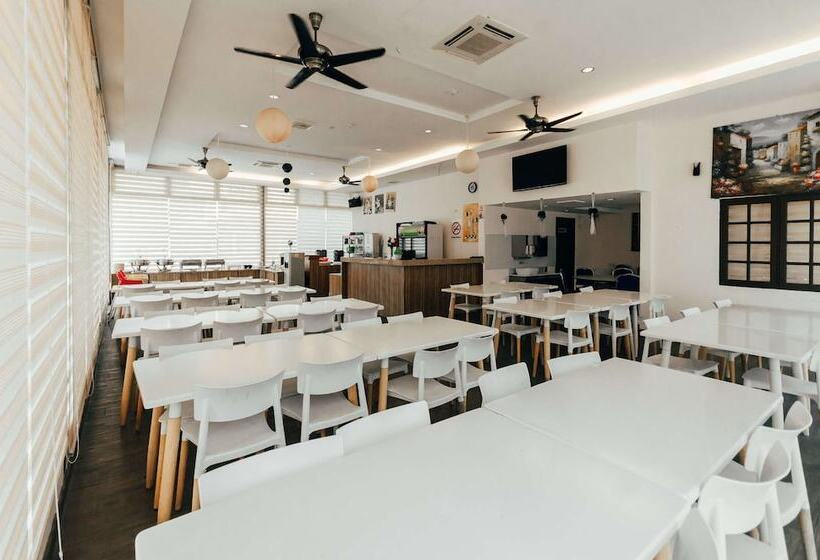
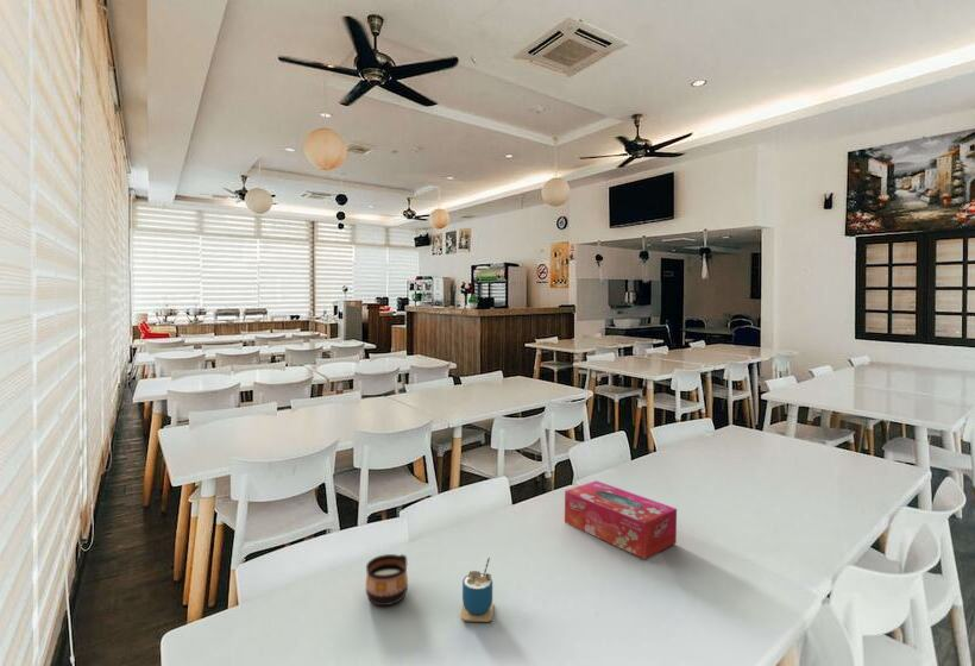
+ tissue box (617, 515)
+ cup (477, 585)
+ cup (389, 579)
